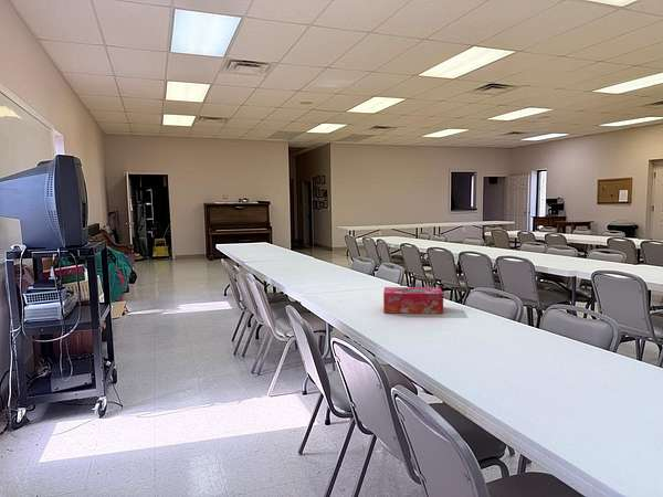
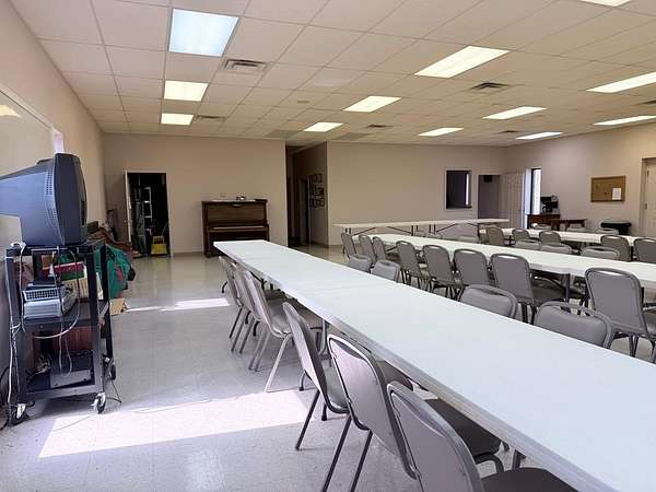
- tissue box (412, 299)
